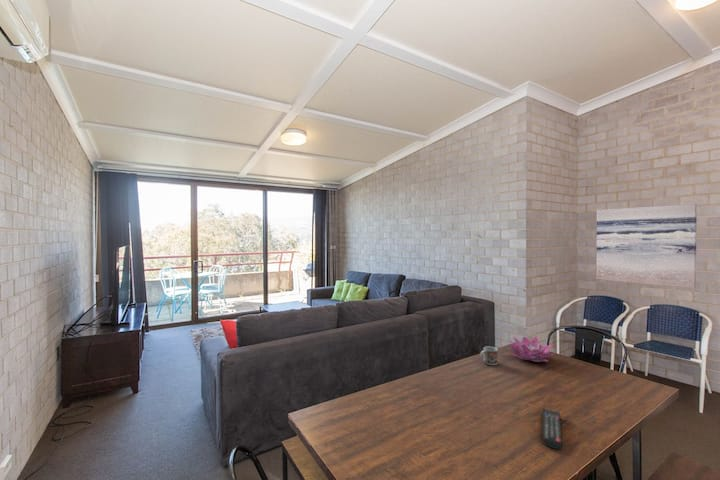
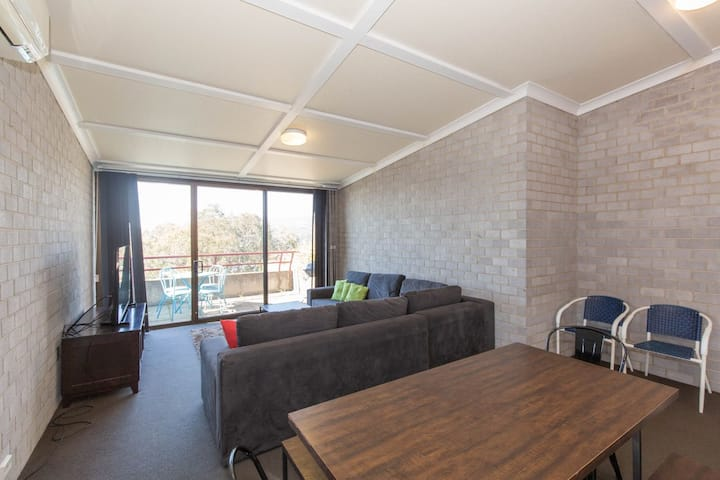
- artificial flower (530, 349)
- wall art (642, 245)
- cup (488, 355)
- remote control (551, 426)
